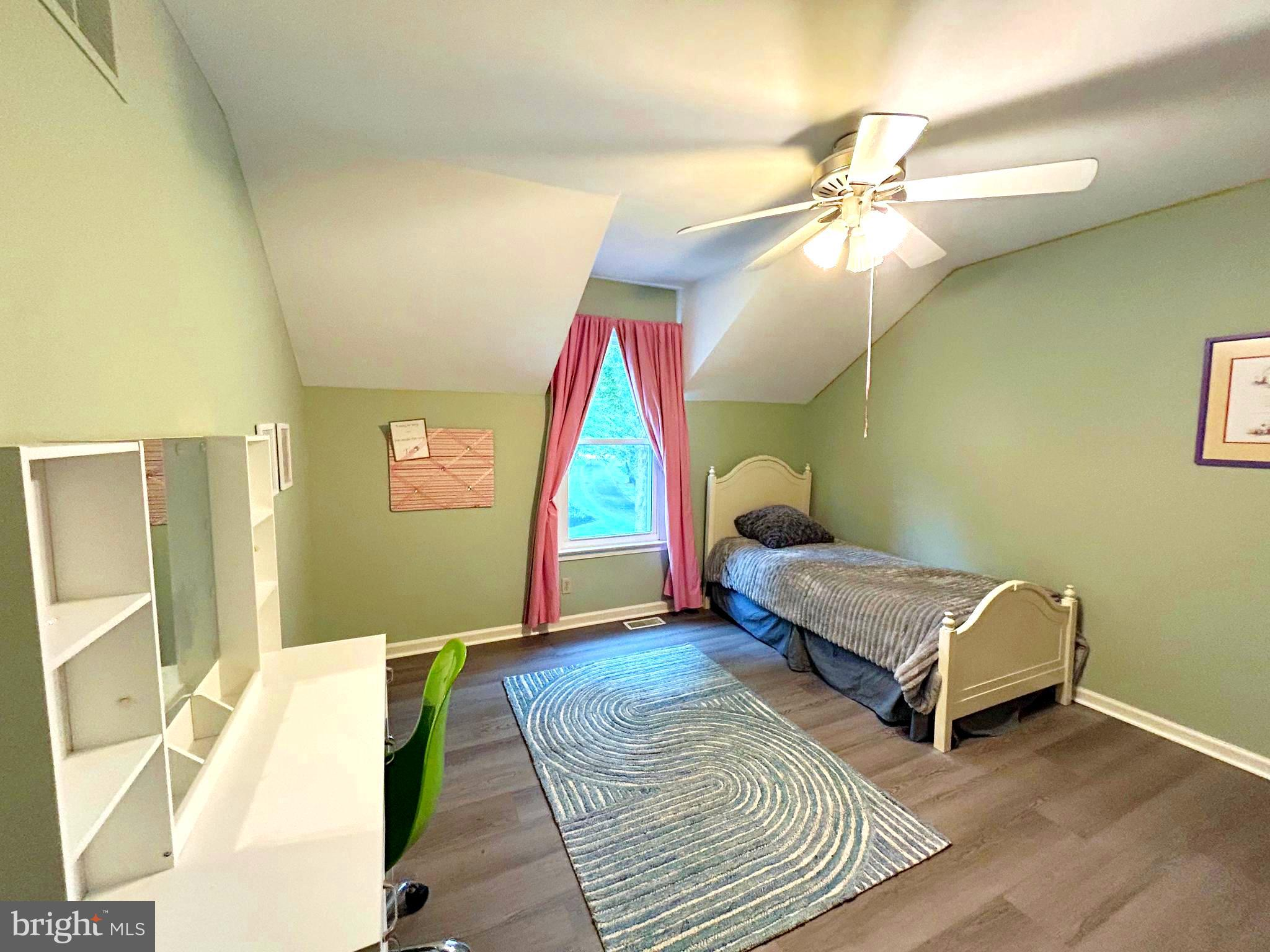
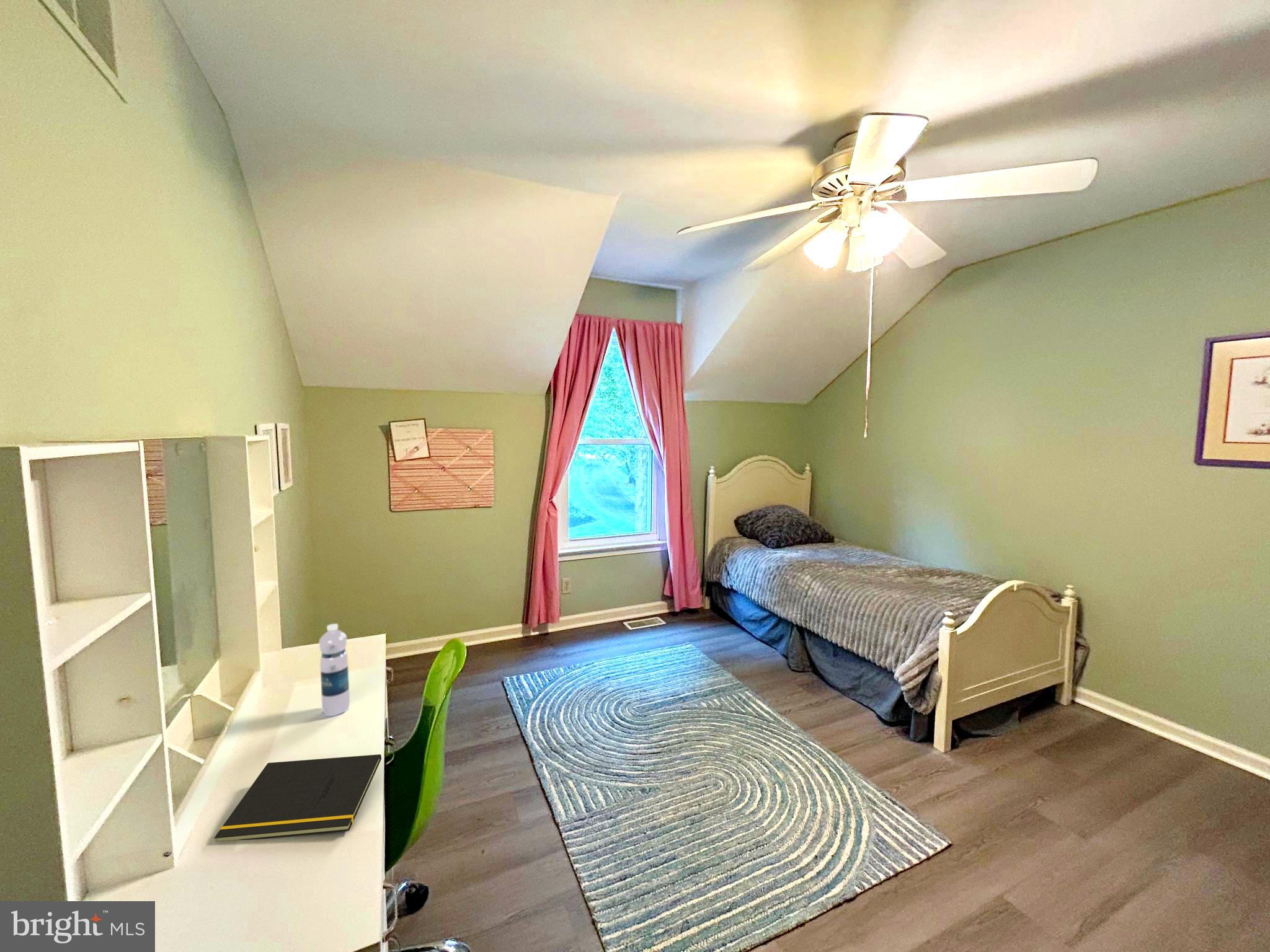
+ notepad (306, 795)
+ water bottle (334, 668)
